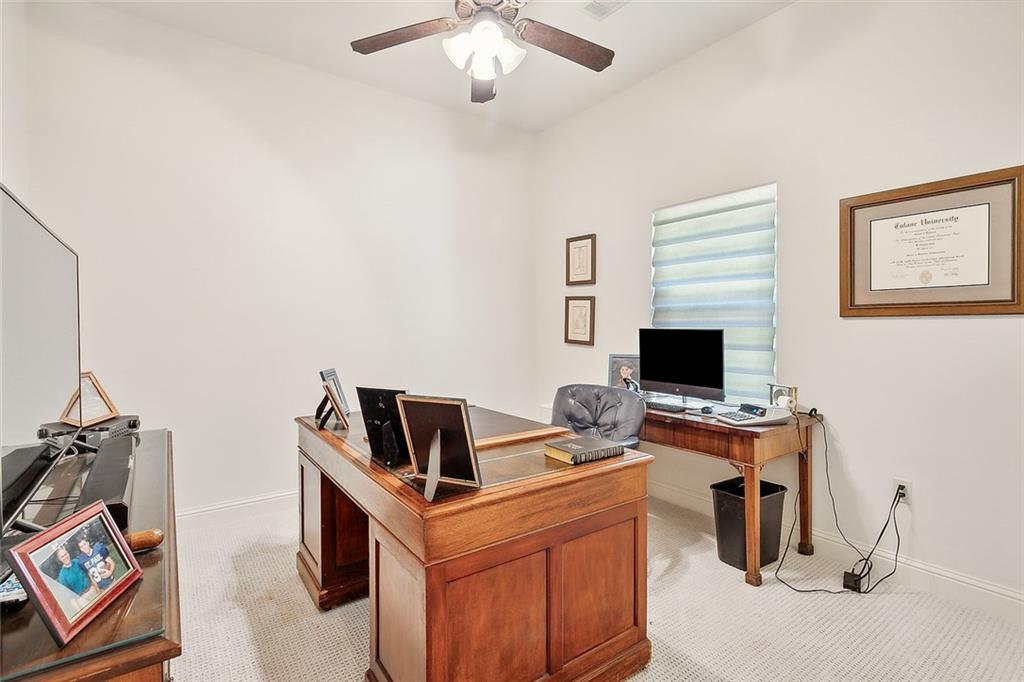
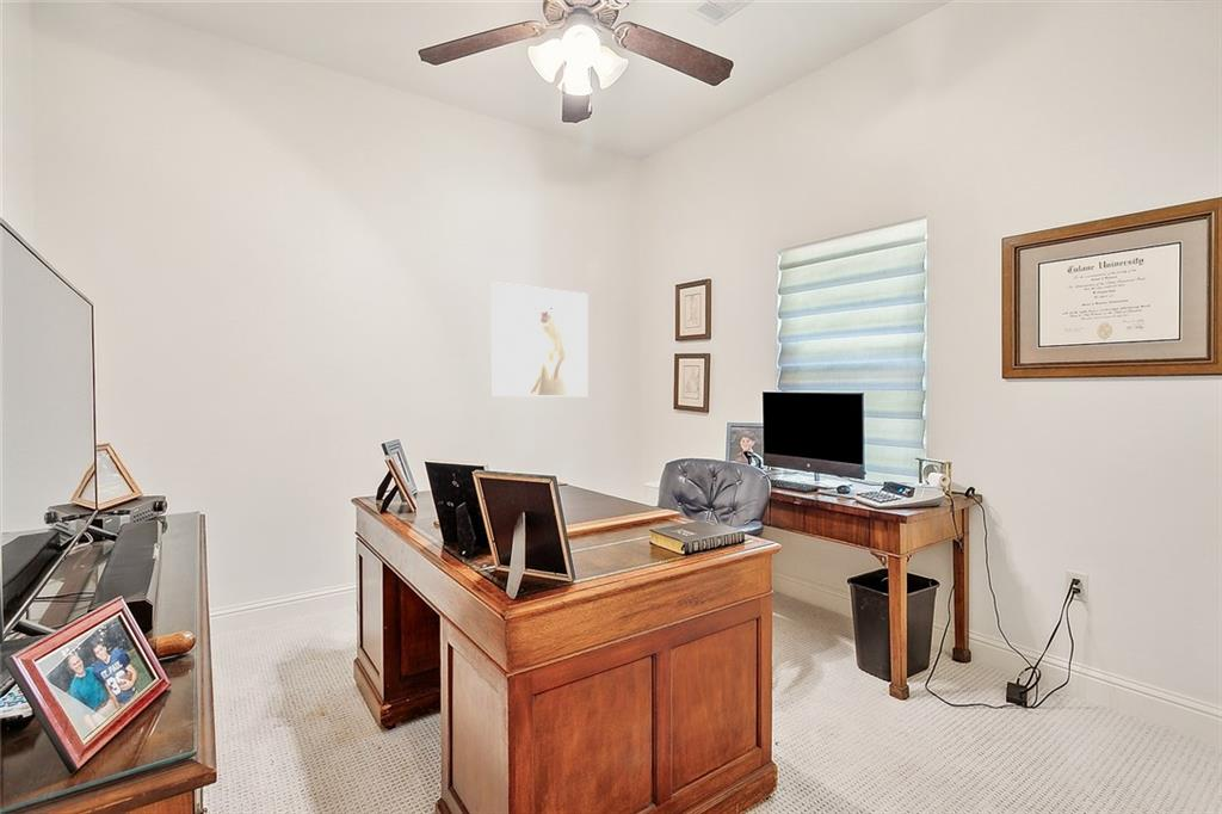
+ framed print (542, 341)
